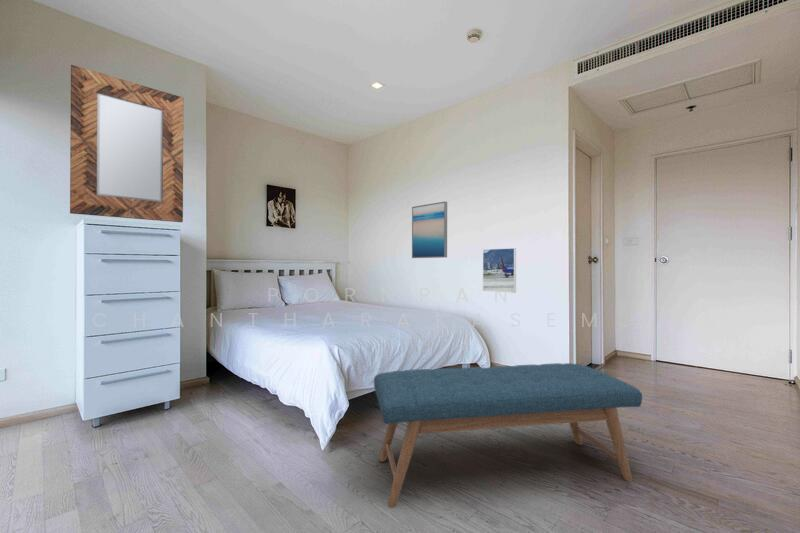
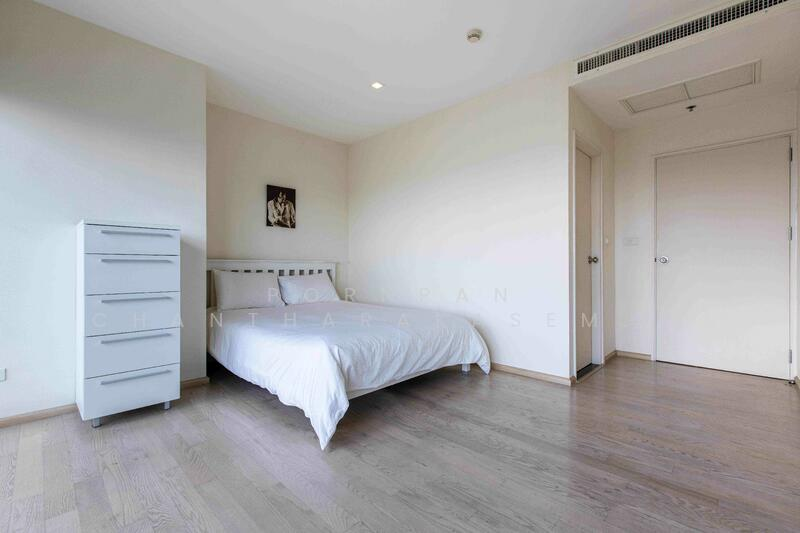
- bench (499, 421)
- wall art (428, 231)
- home mirror (131, 150)
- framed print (498, 270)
